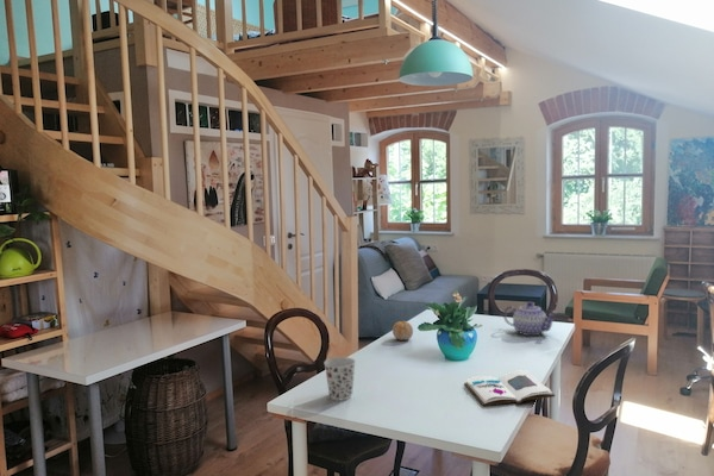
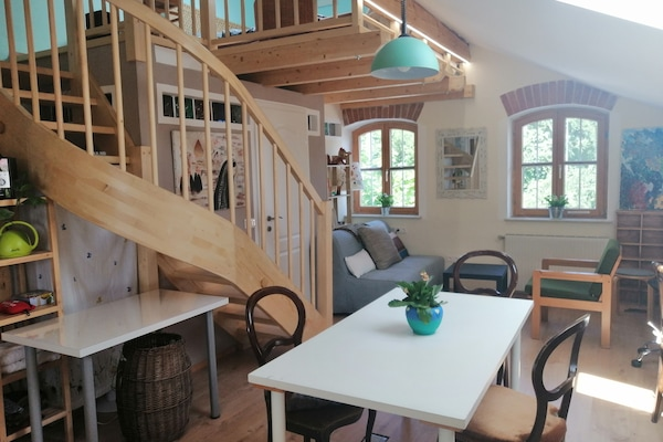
- book (507, 387)
- teapot (530, 318)
- fruit (402, 330)
- cup (340, 378)
